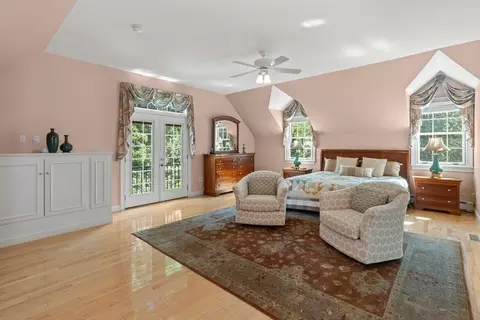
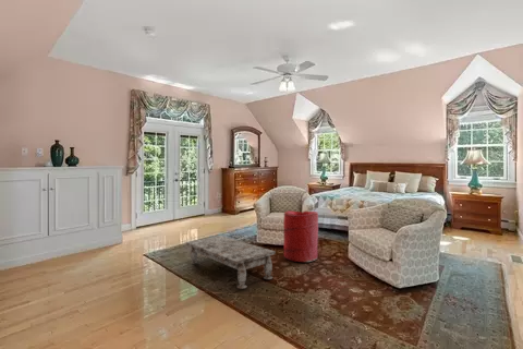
+ laundry hamper (301, 233)
+ coffee table (228, 257)
